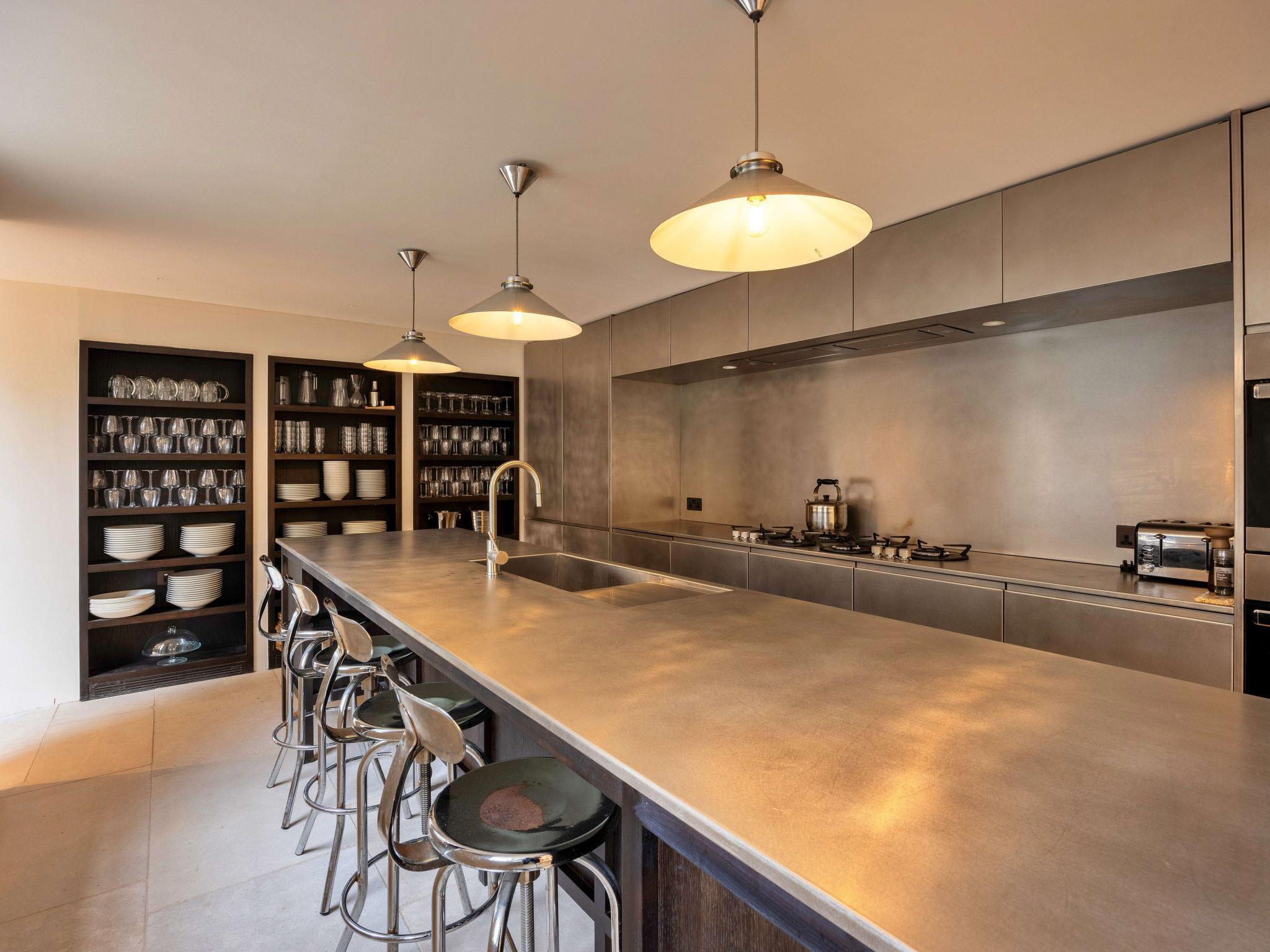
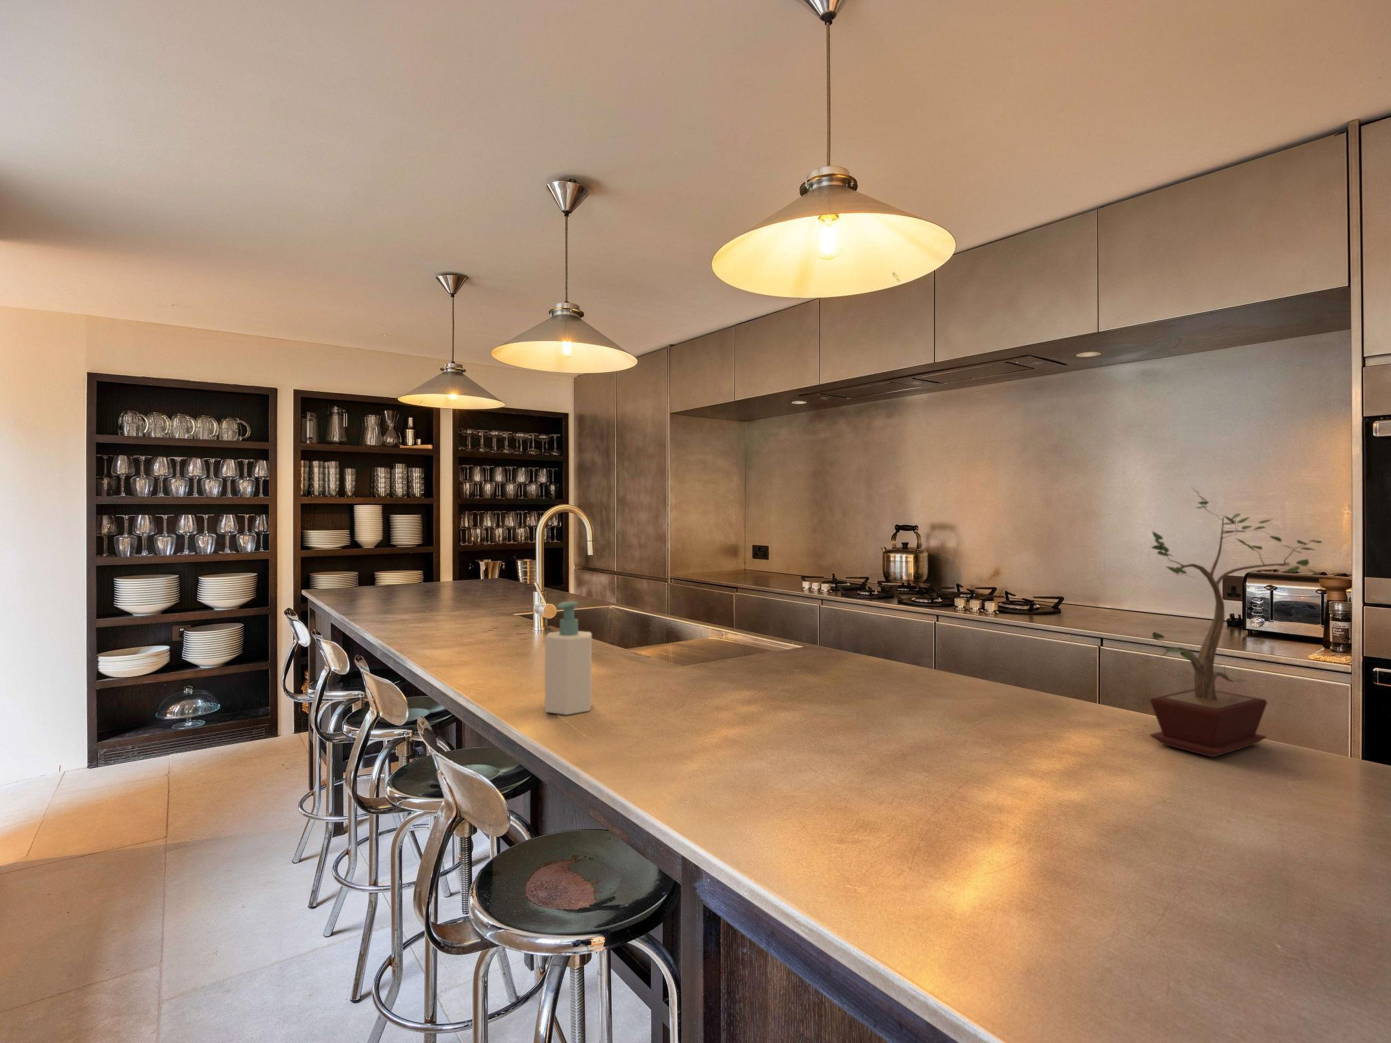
+ soap bottle (568, 655)
+ potted plant (1223, 614)
